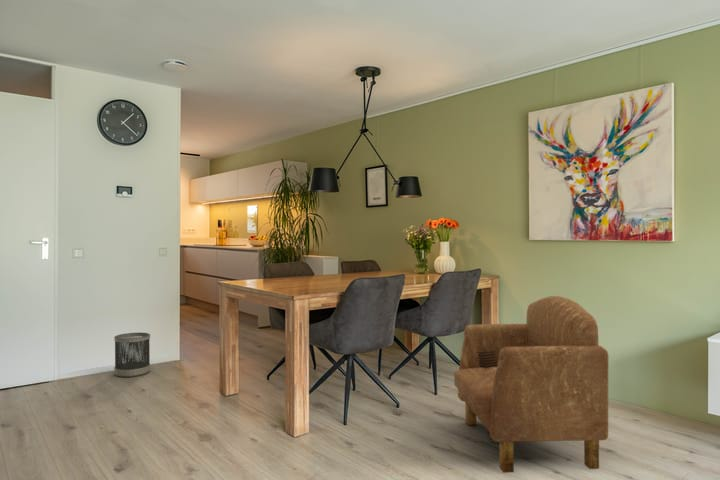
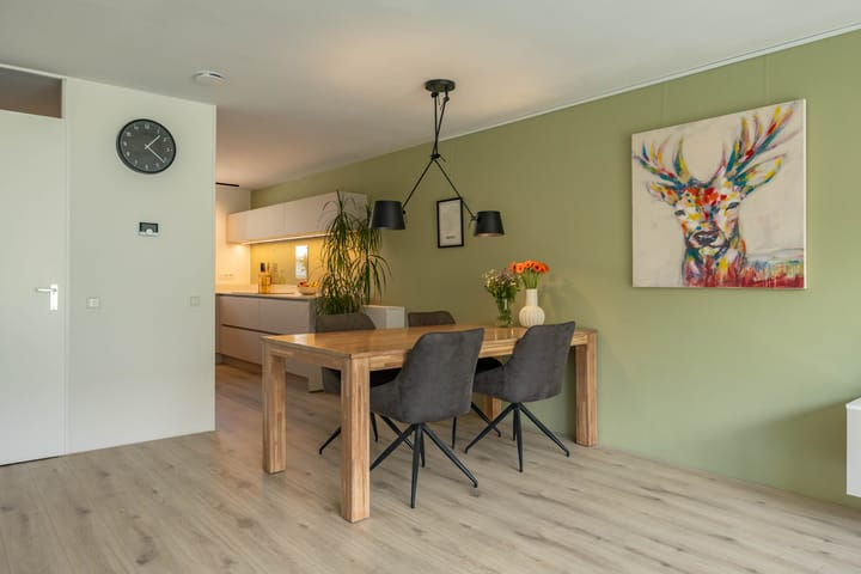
- armchair (518, 370)
- wastebasket (132, 354)
